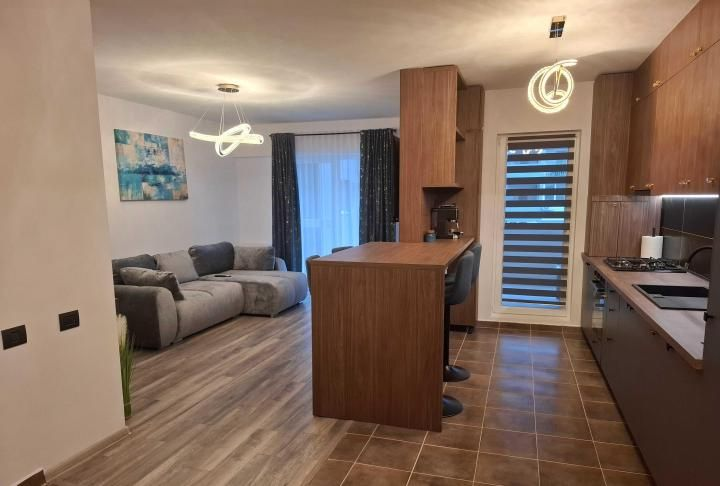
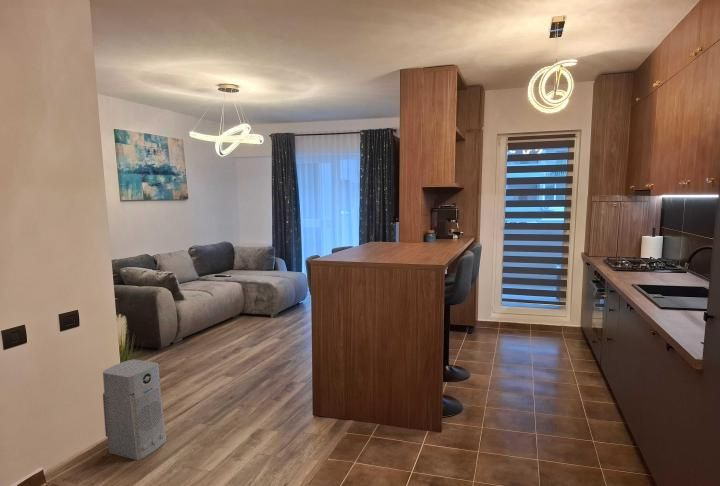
+ air purifier (133, 407)
